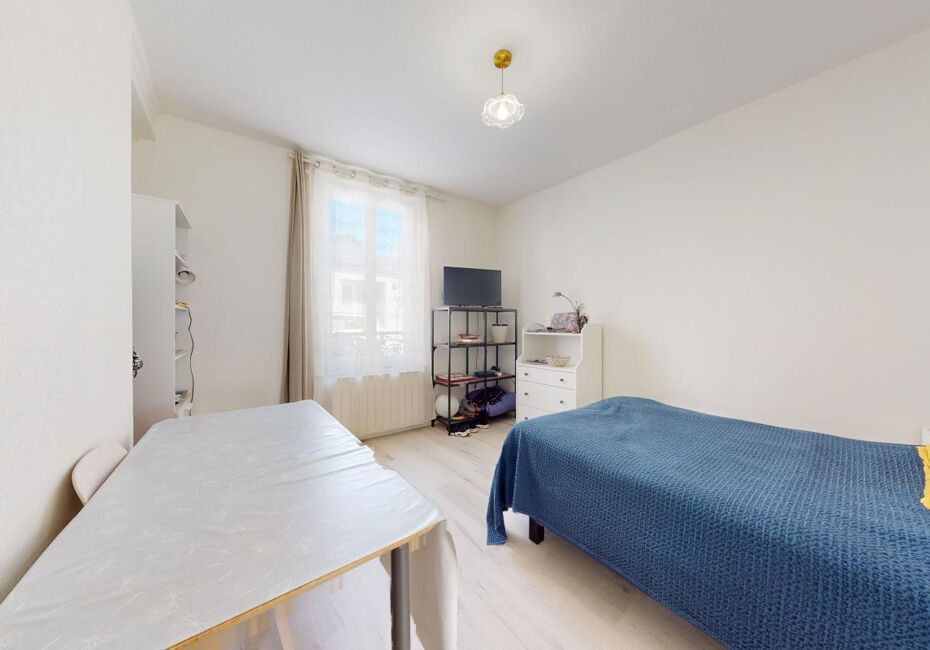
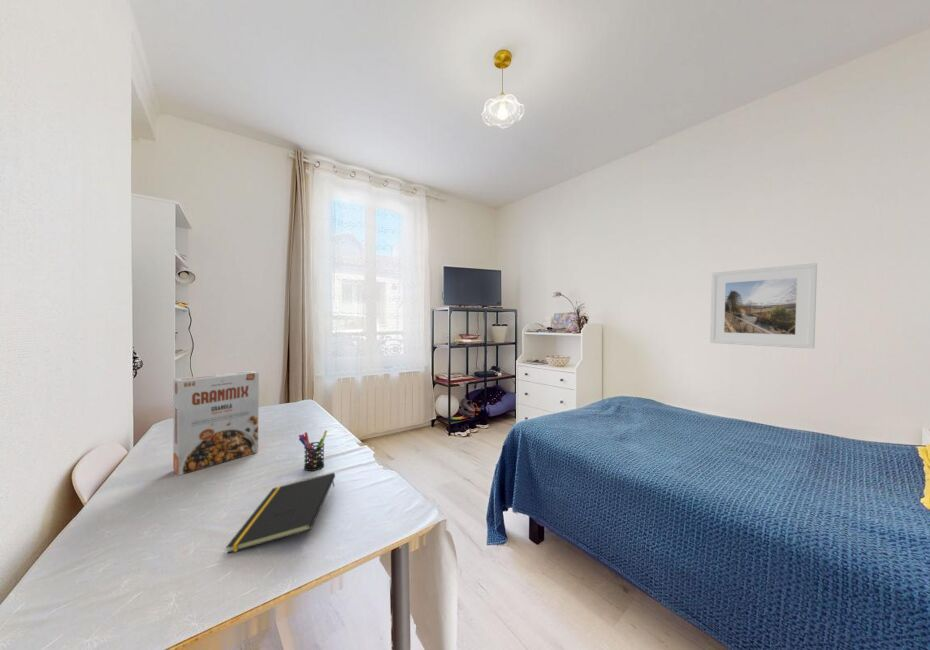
+ notepad (289, 506)
+ pen holder (314, 449)
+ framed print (758, 307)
+ cereal box (218, 418)
